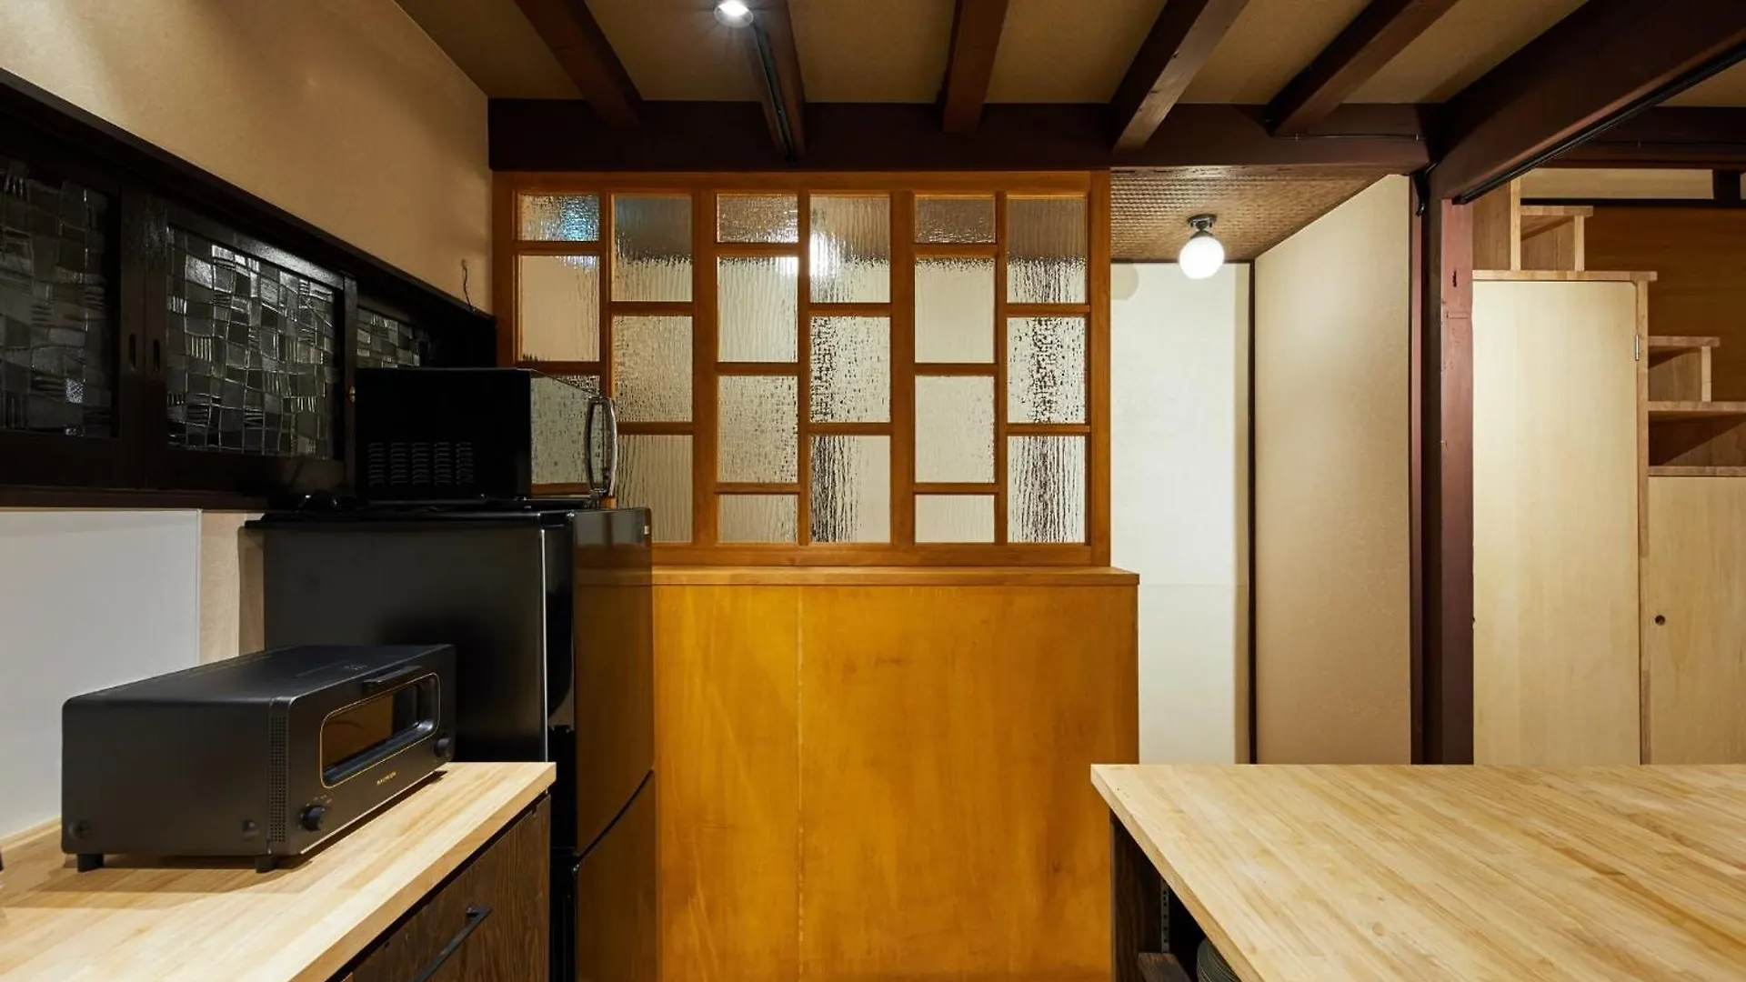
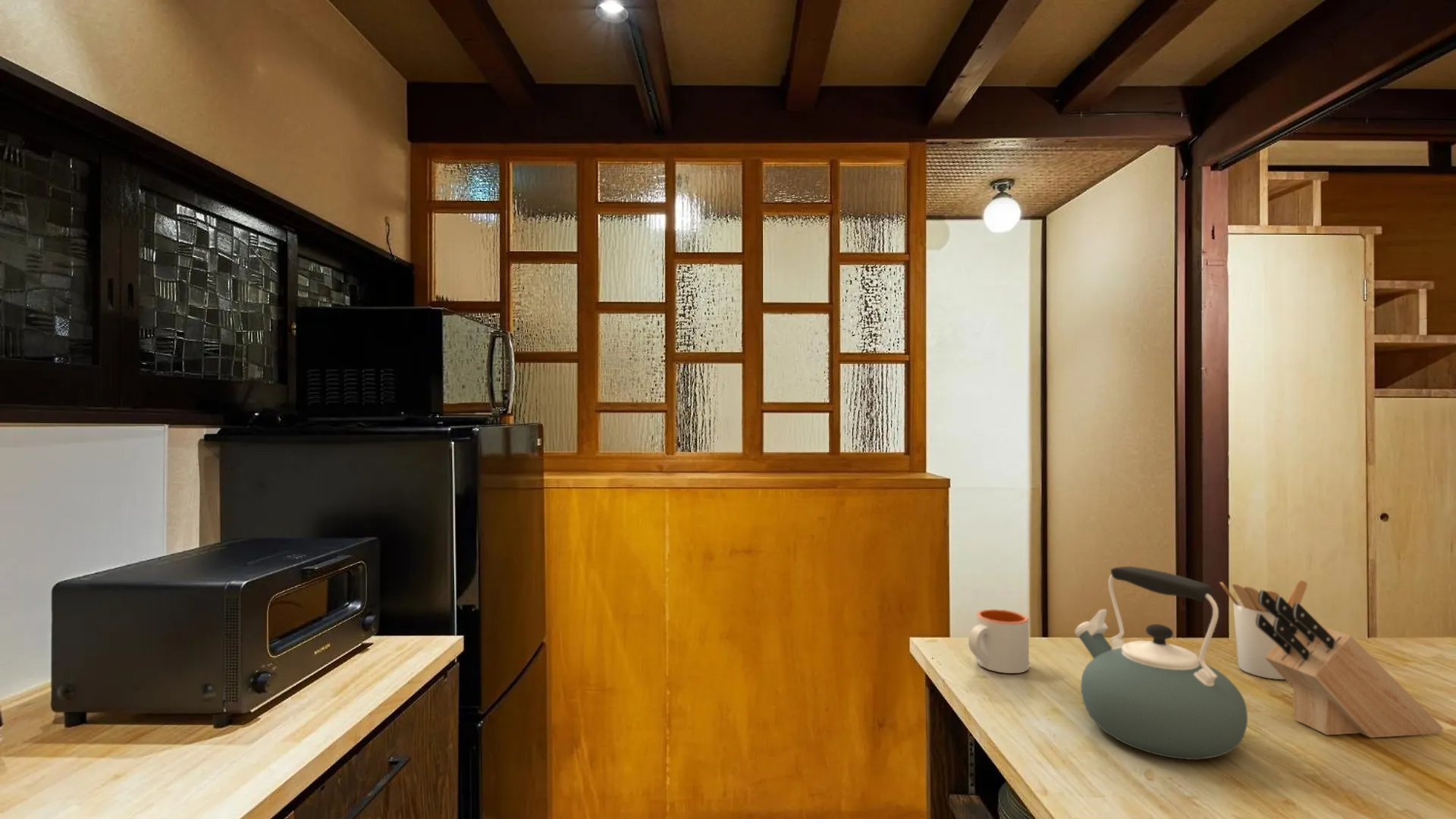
+ utensil holder (1259, 629)
+ knife block (1340, 659)
+ mug (996, 641)
+ kettle (1146, 648)
